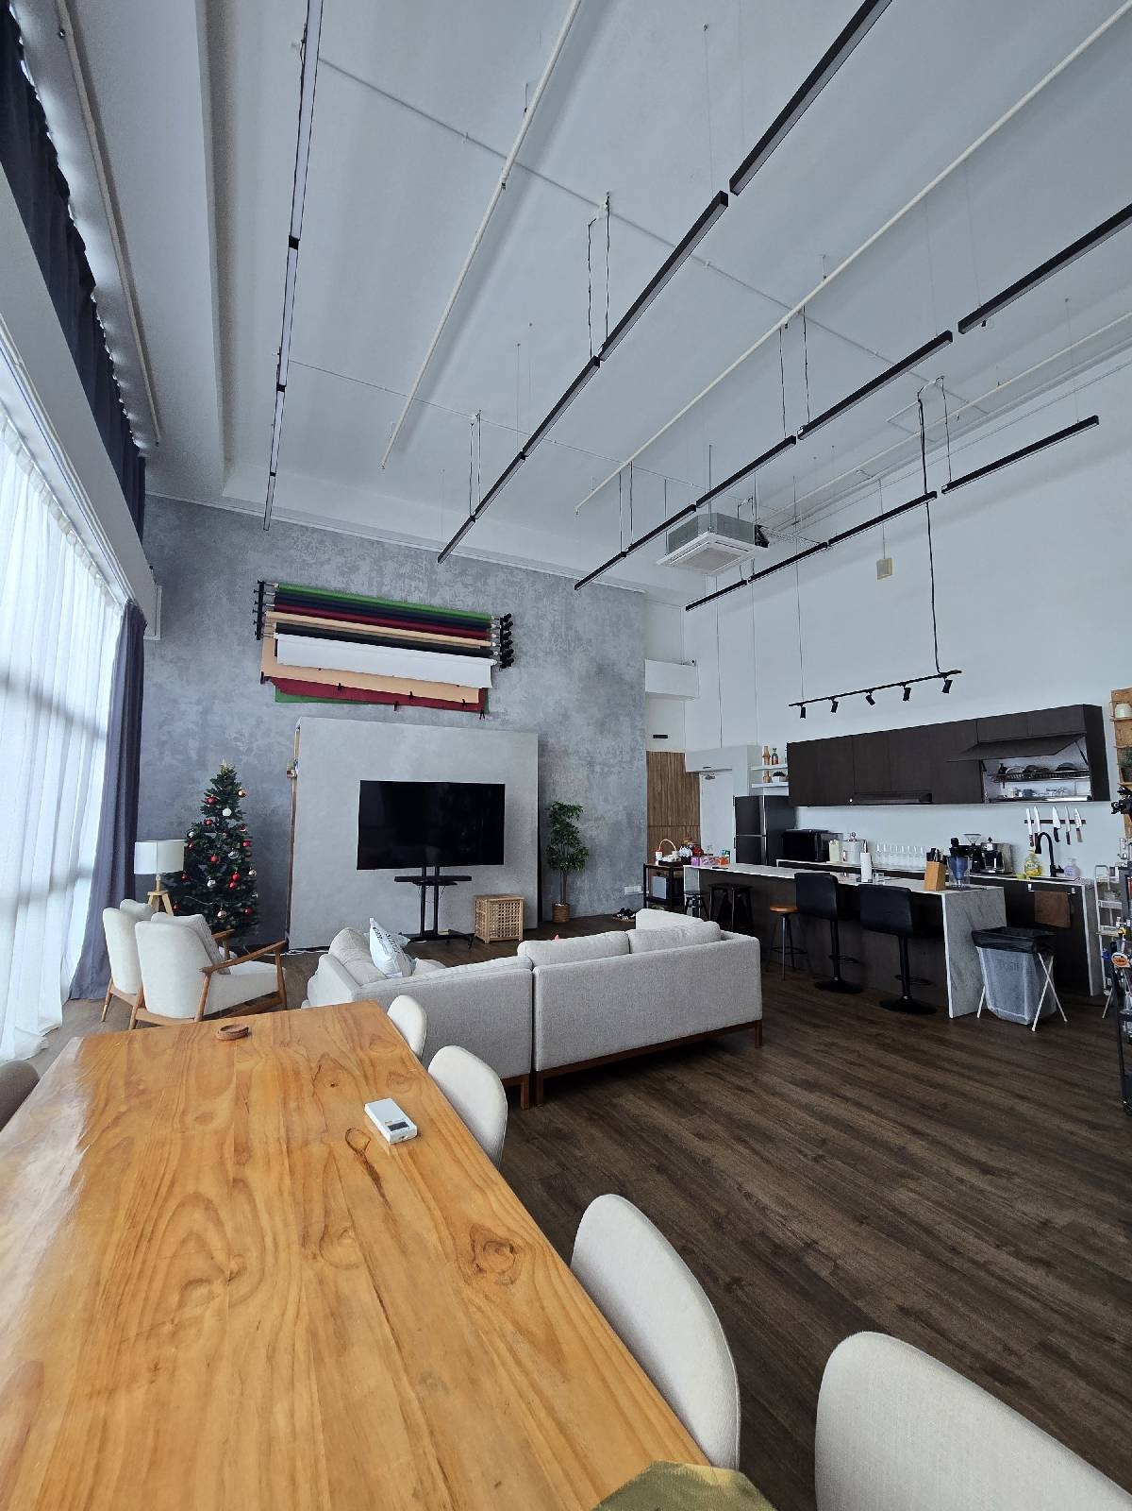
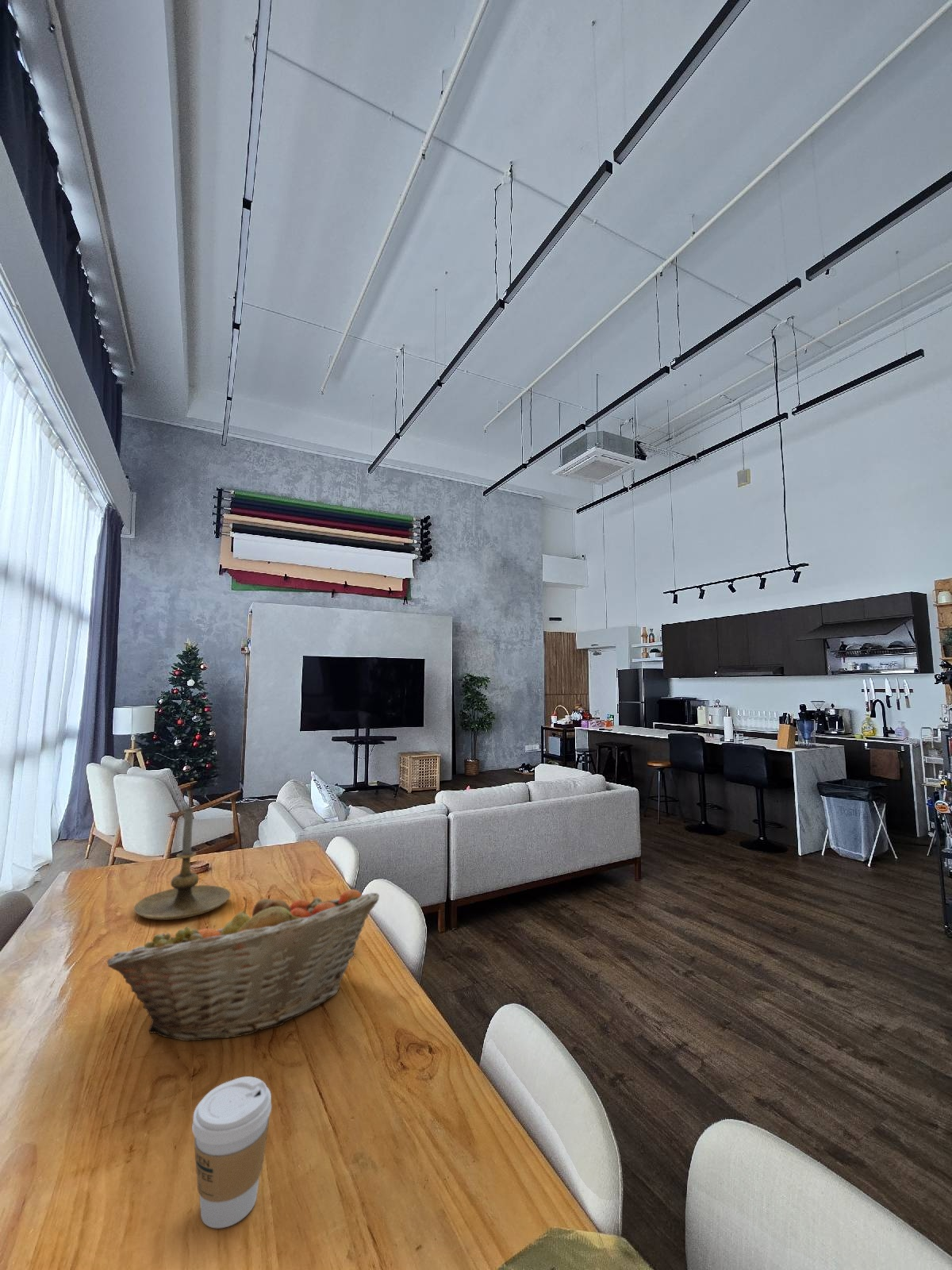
+ coffee cup (231, 1149)
+ candle holder (186, 856)
+ fruit basket (255, 945)
